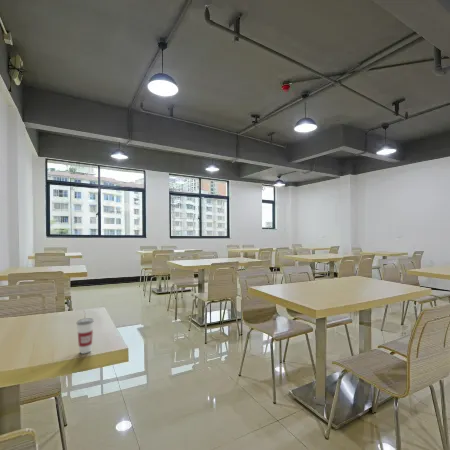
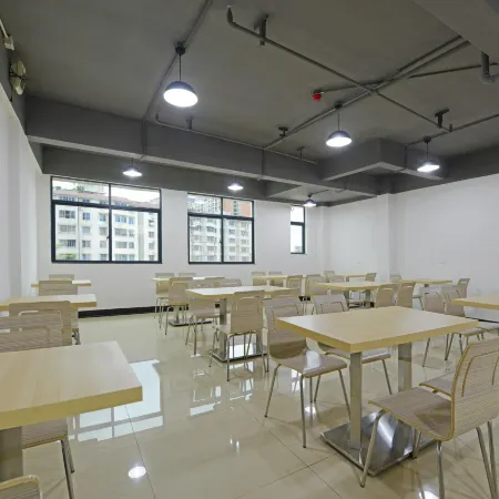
- cup (85, 330)
